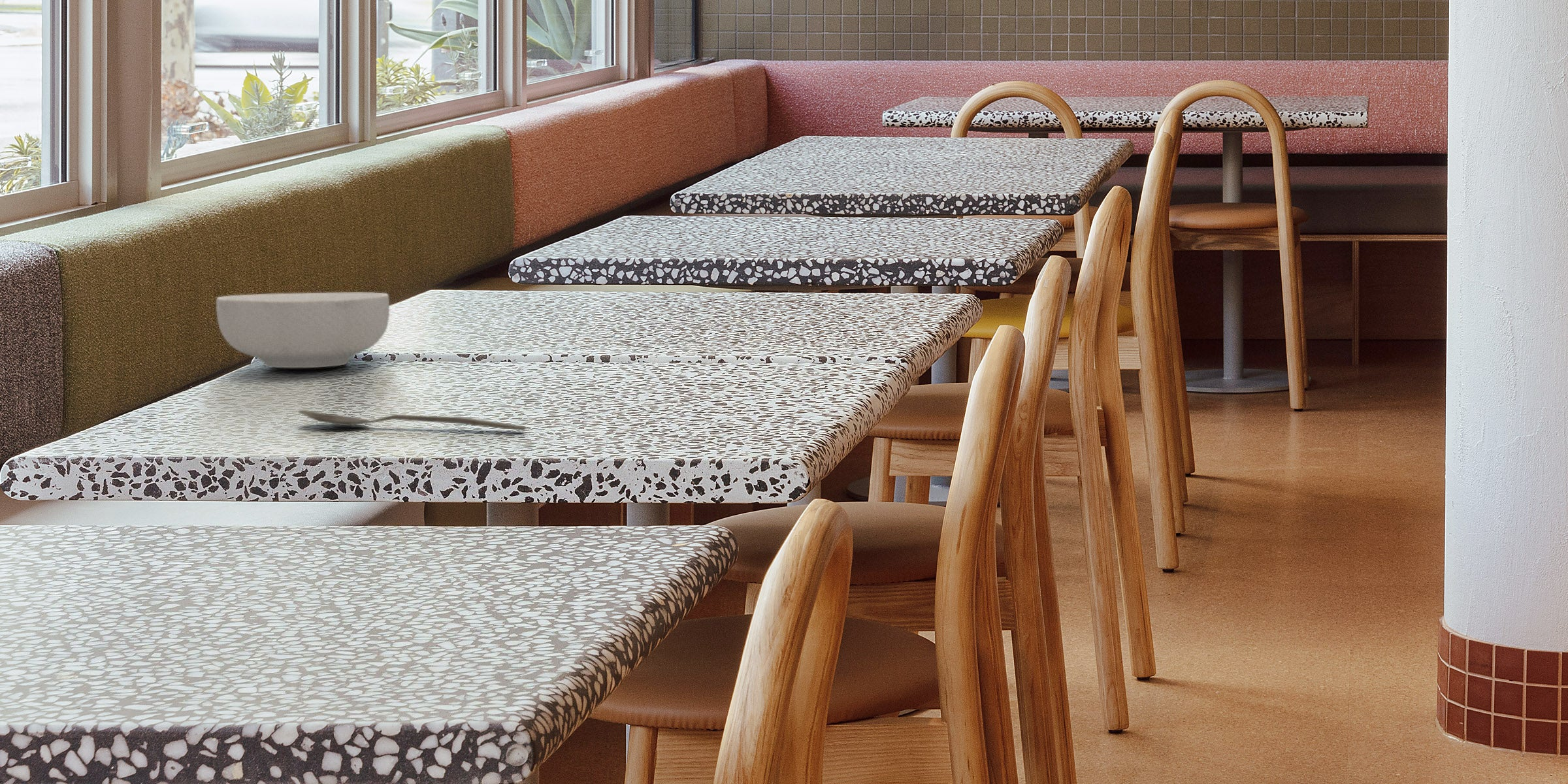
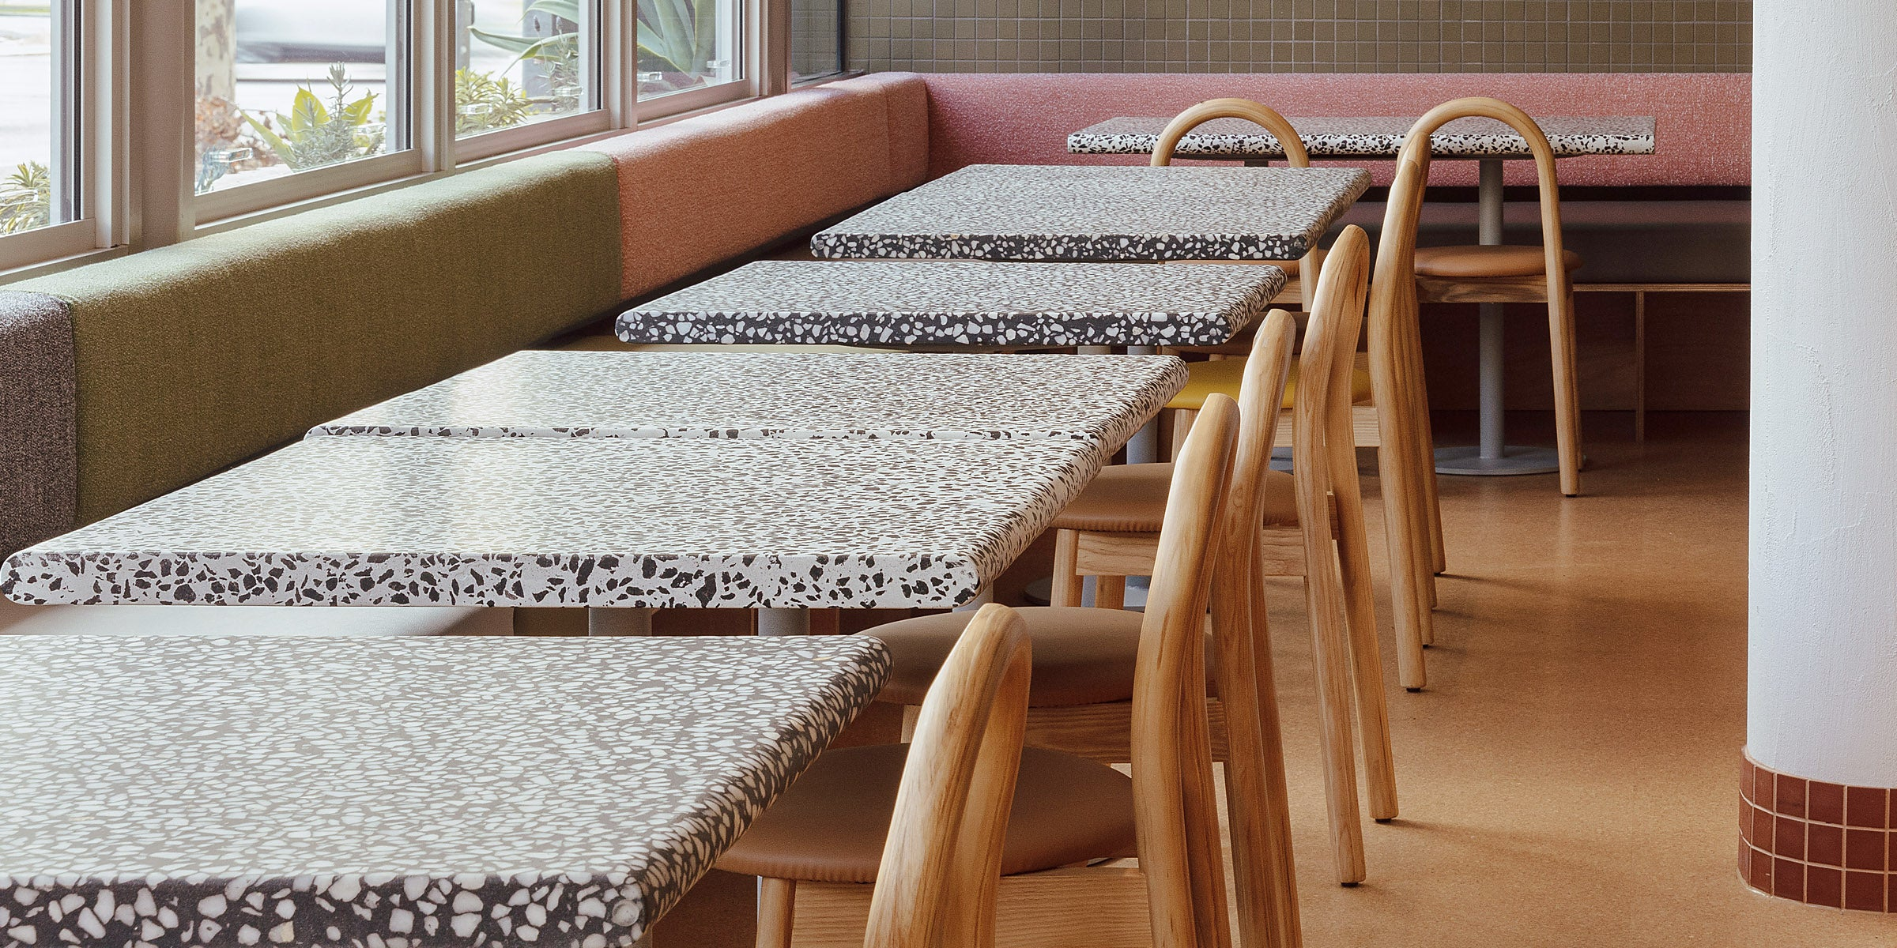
- cereal bowl (304, 330)
- spoon (410, 419)
